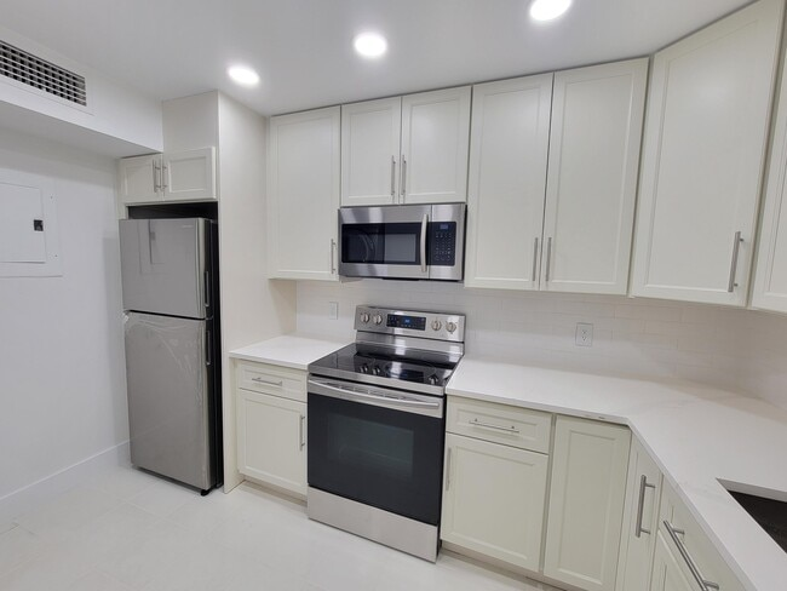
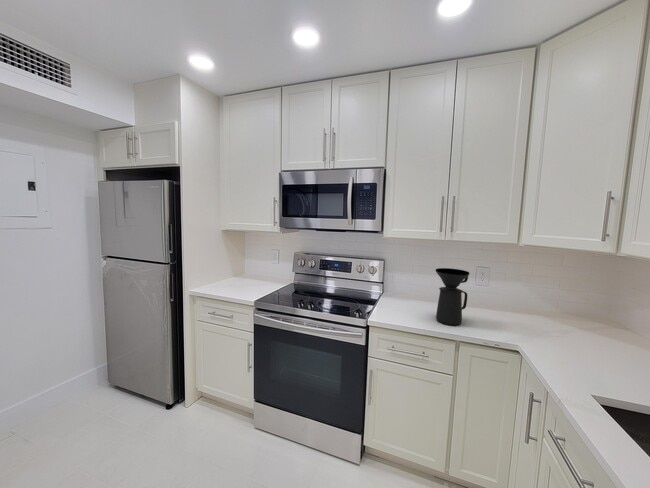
+ coffee maker (450, 296)
